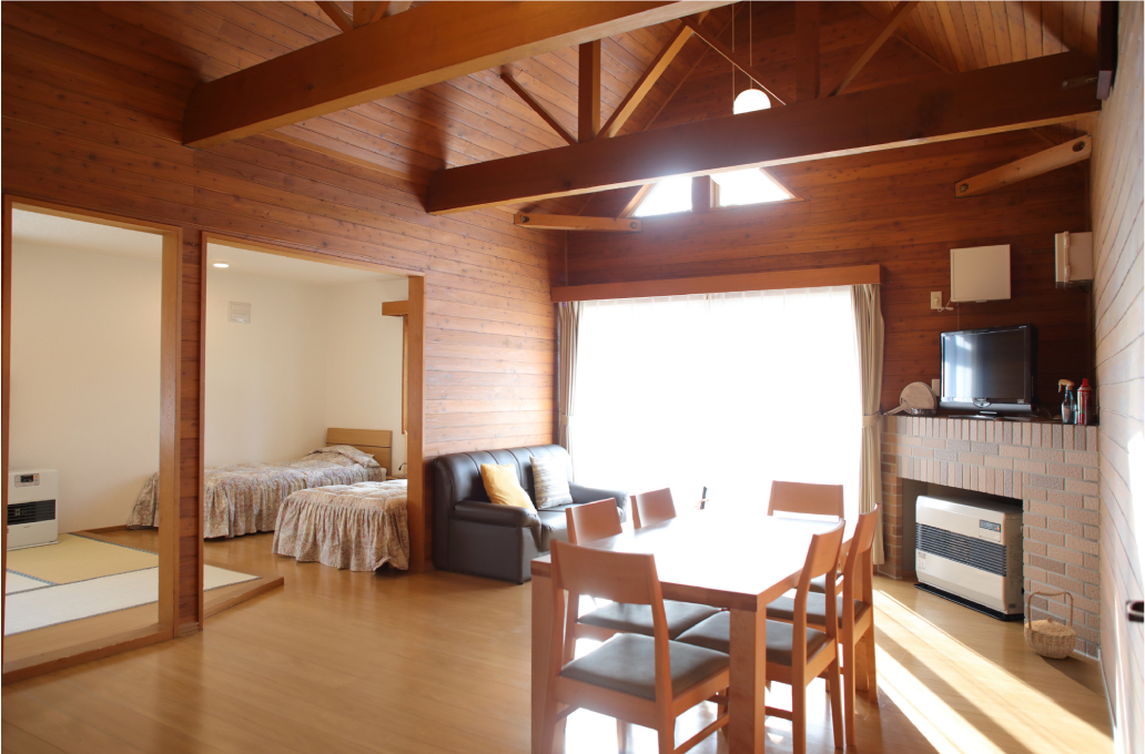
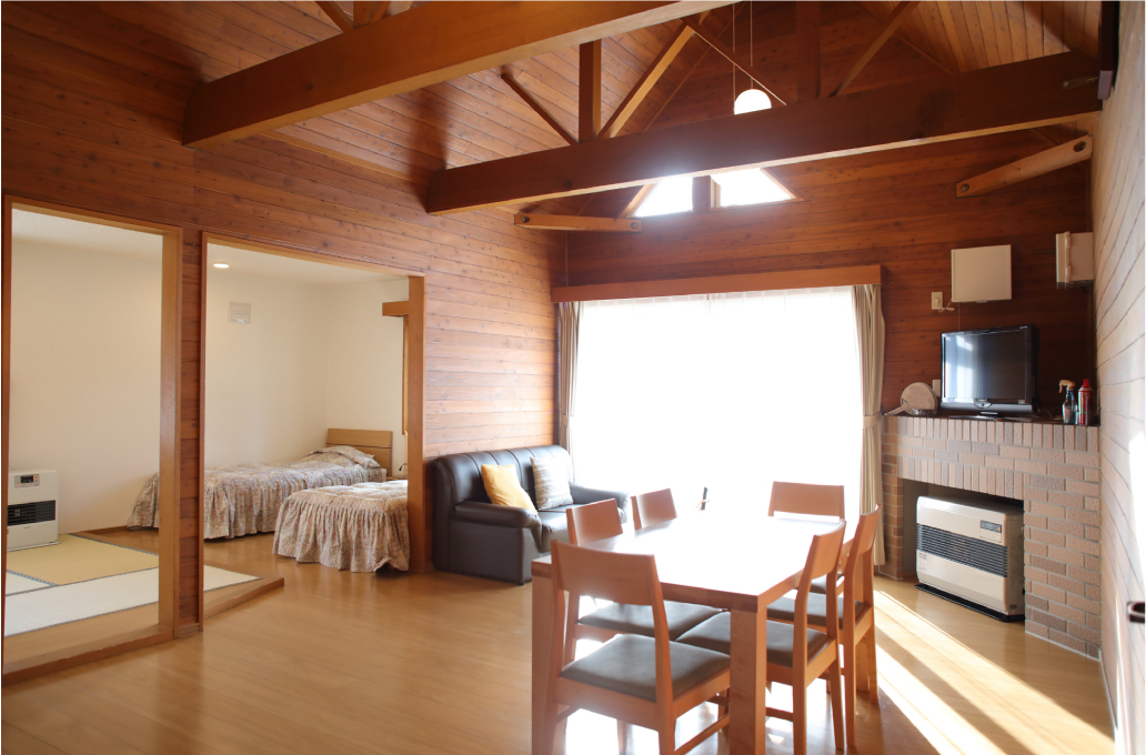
- basket (1050, 621)
